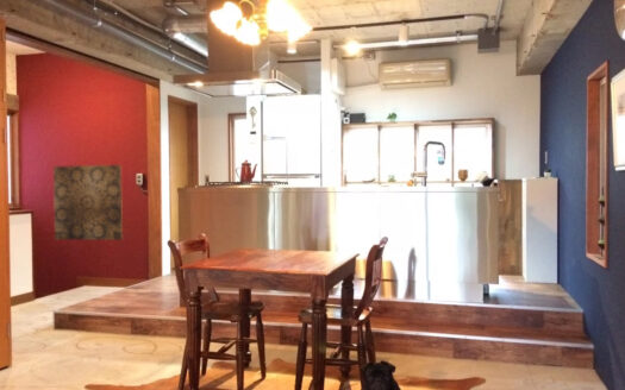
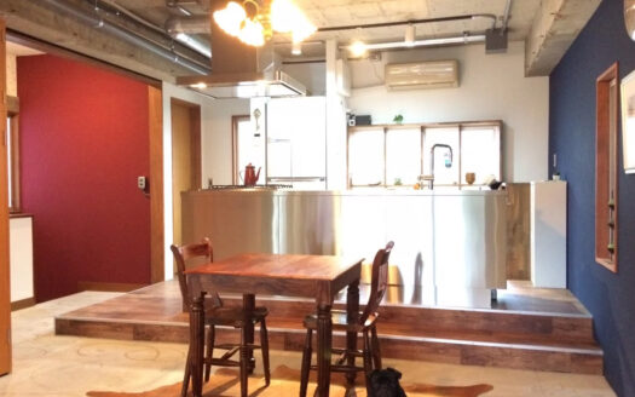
- wall art (87, 202)
